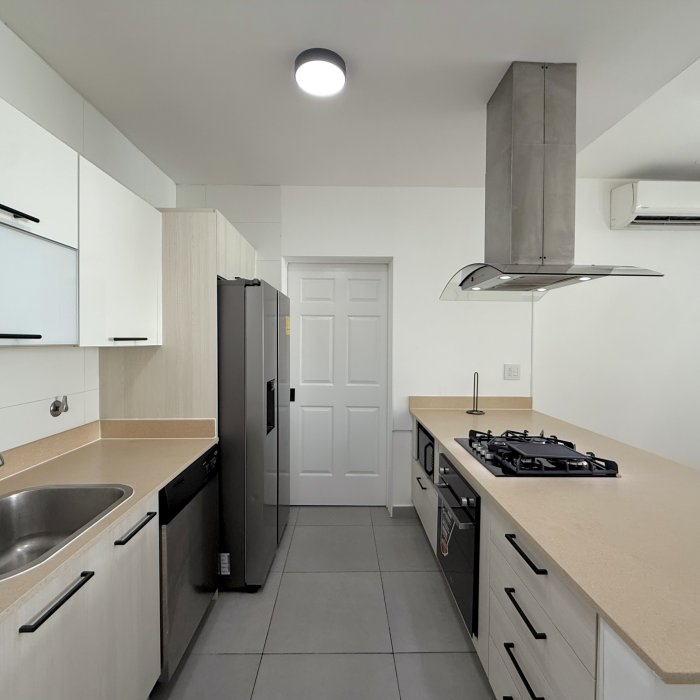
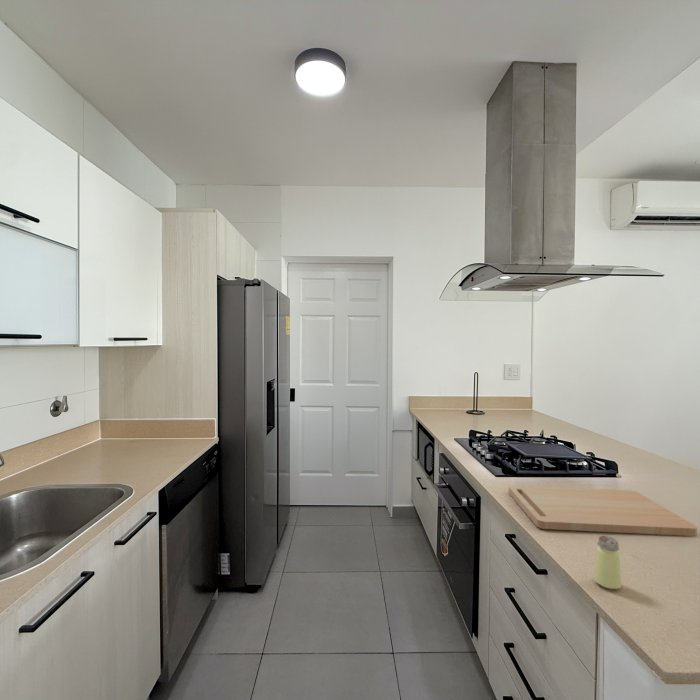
+ saltshaker (607, 560)
+ cutting board (591, 507)
